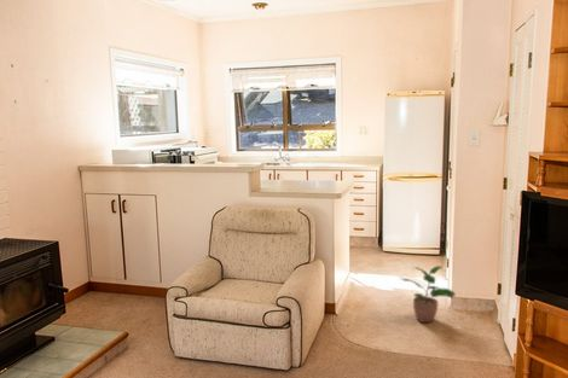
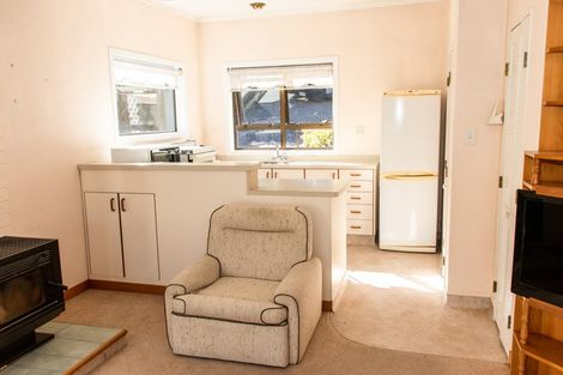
- potted plant (427, 292)
